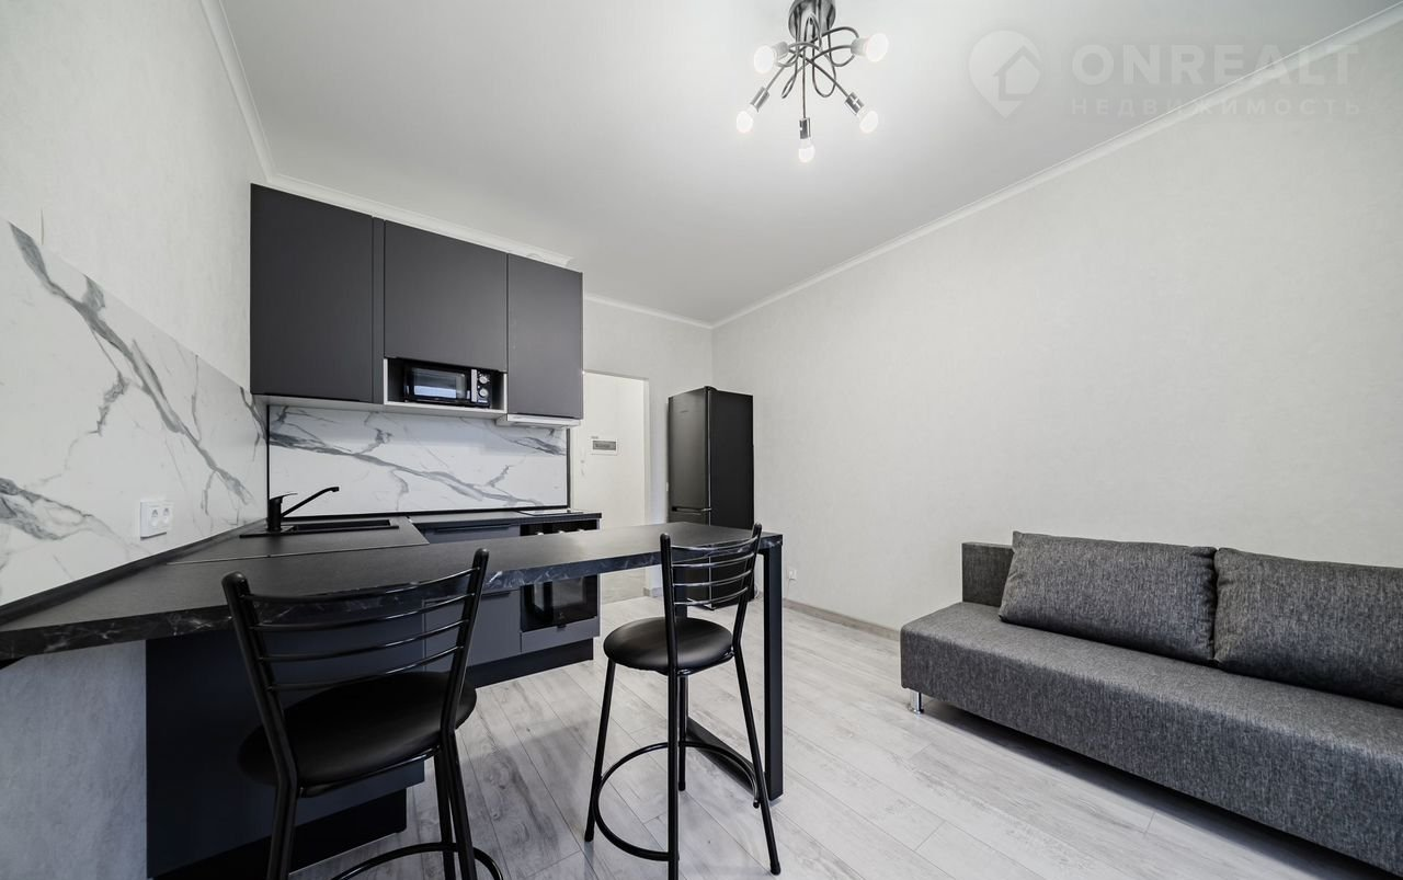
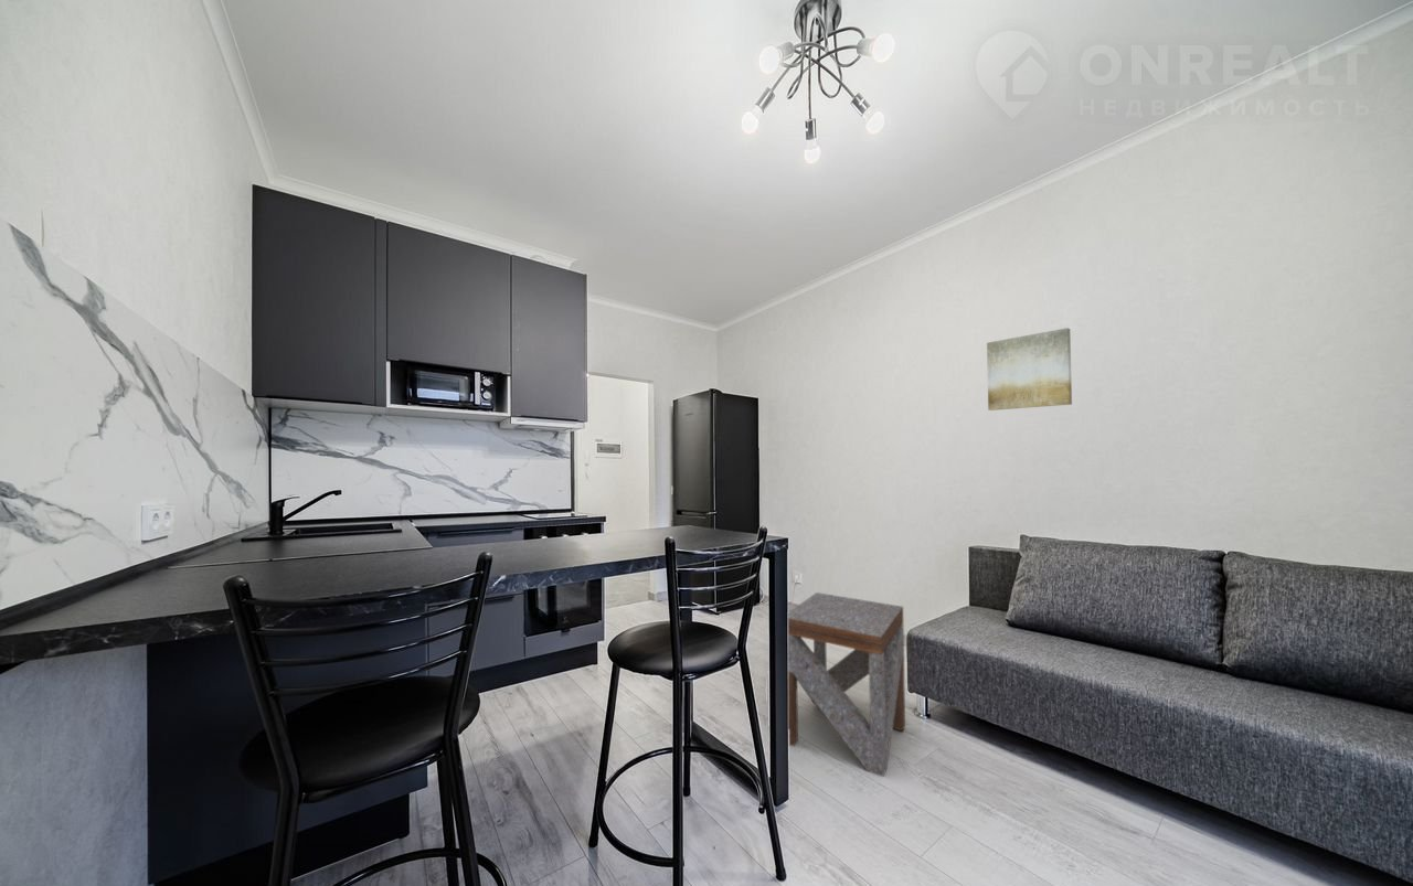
+ wall art (1027, 371)
+ side table (844, 673)
